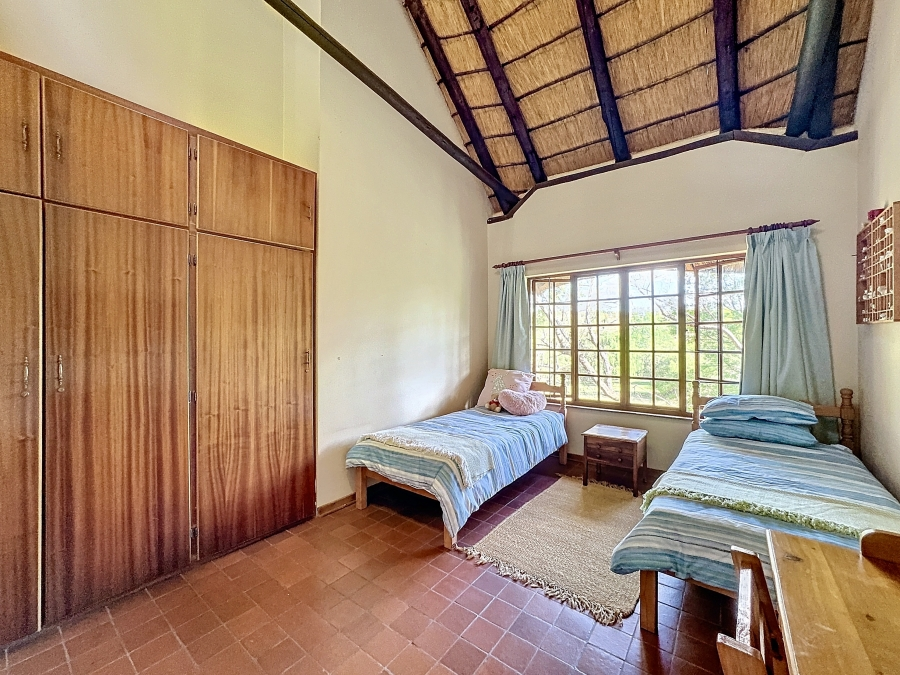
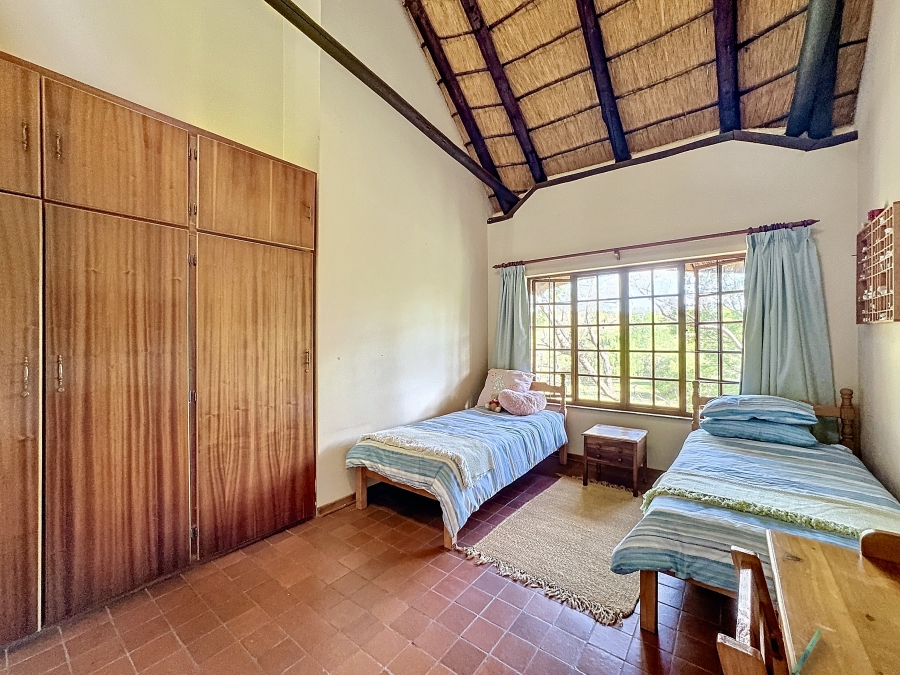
+ pen (807, 651)
